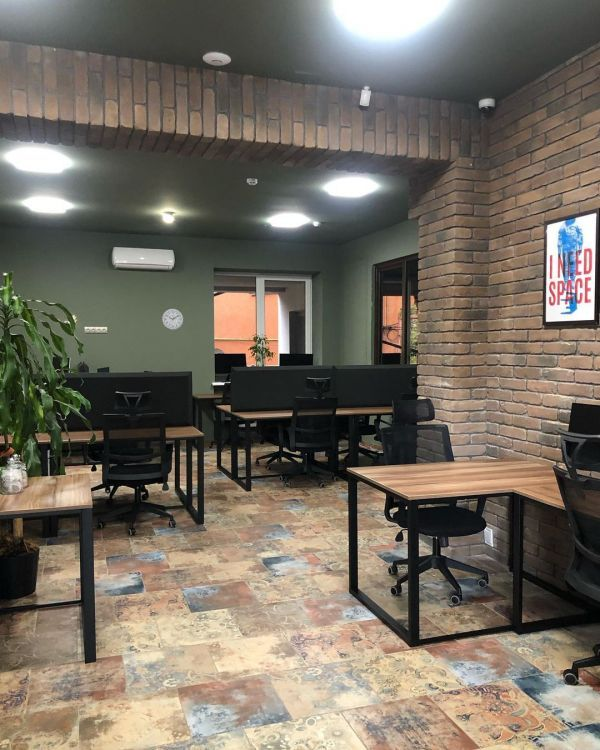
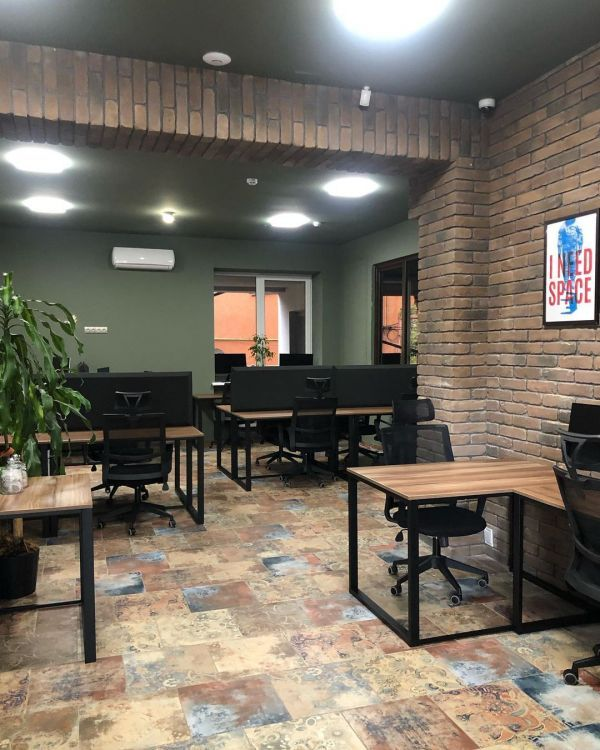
- wall clock (172, 319)
